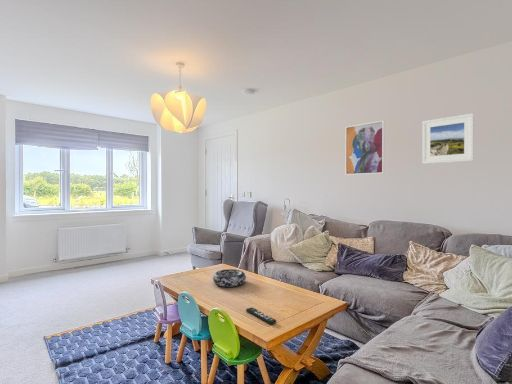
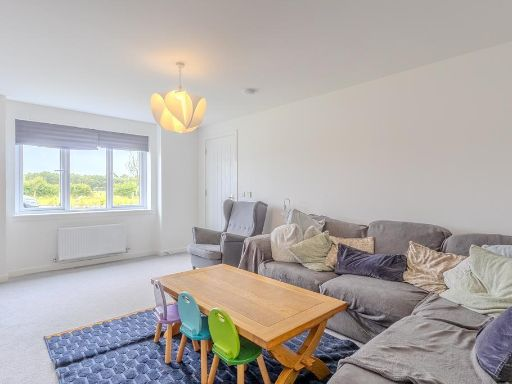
- decorative bowl (229, 278)
- remote control (260, 315)
- wall art (364, 149)
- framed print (446, 140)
